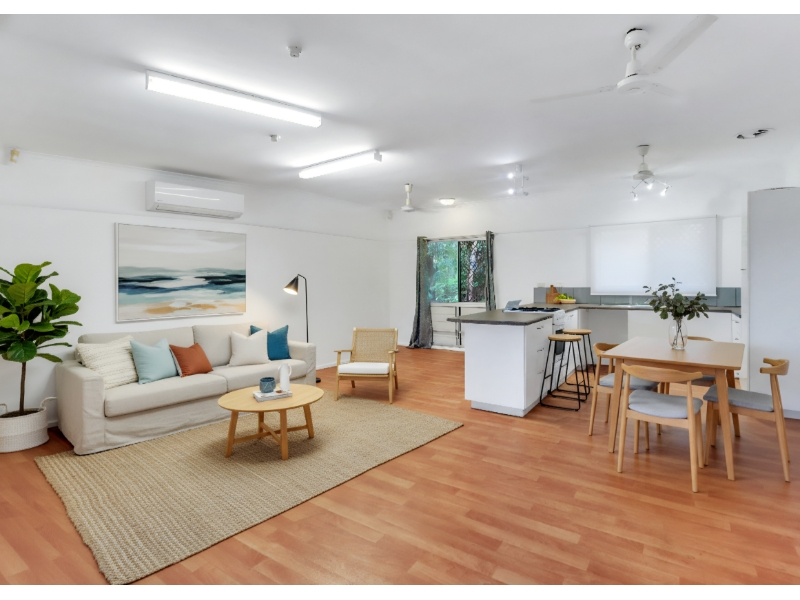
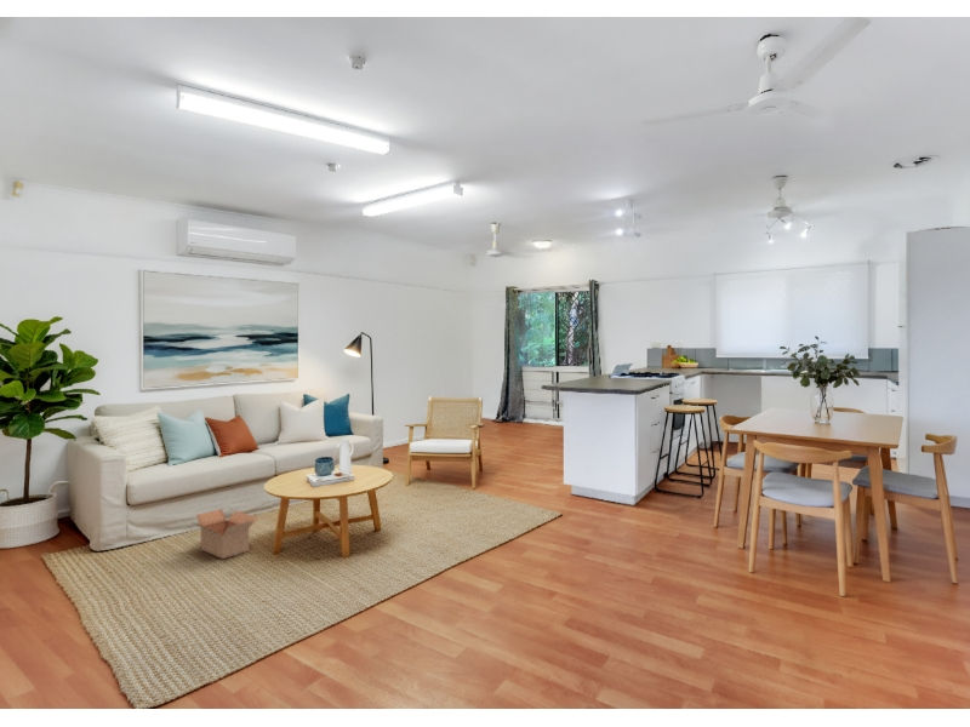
+ cardboard box (224, 533)
